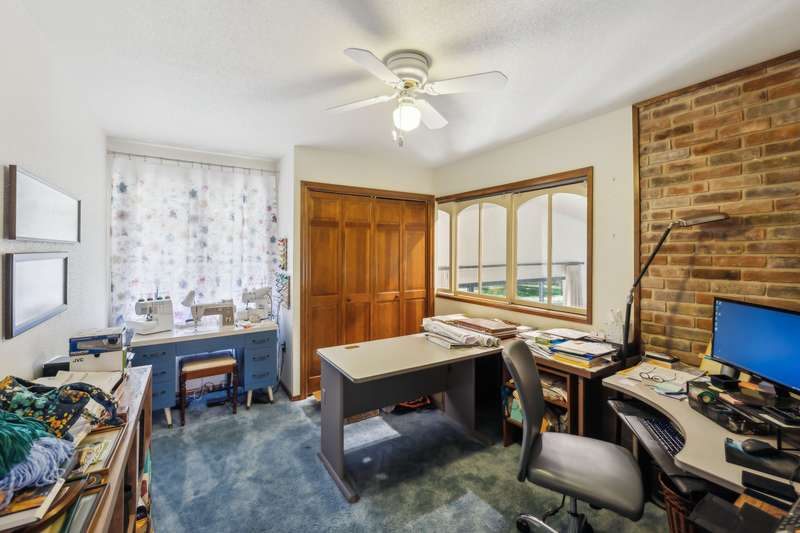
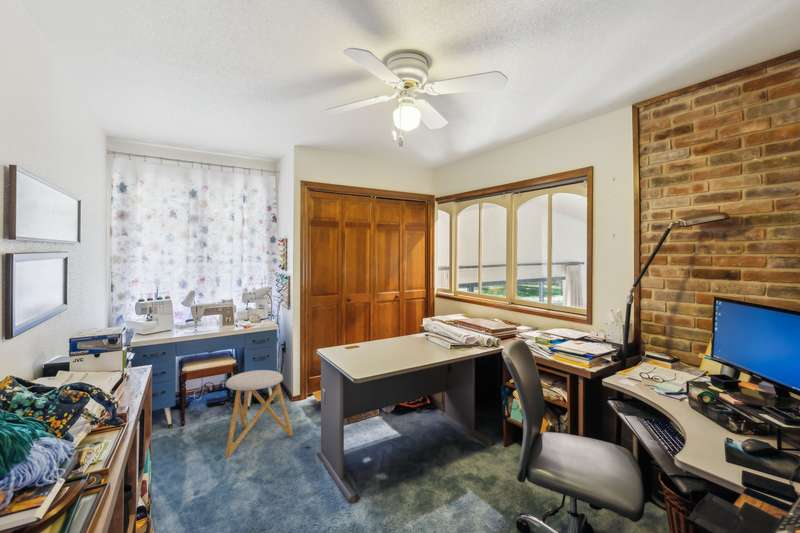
+ stool (247, 406)
